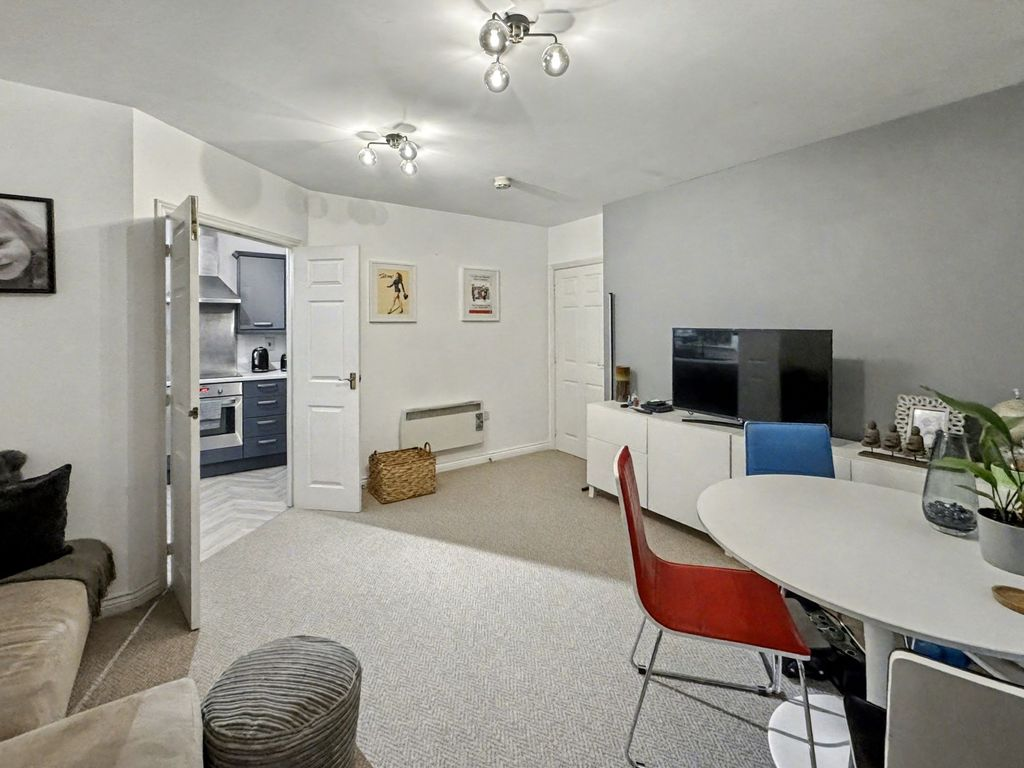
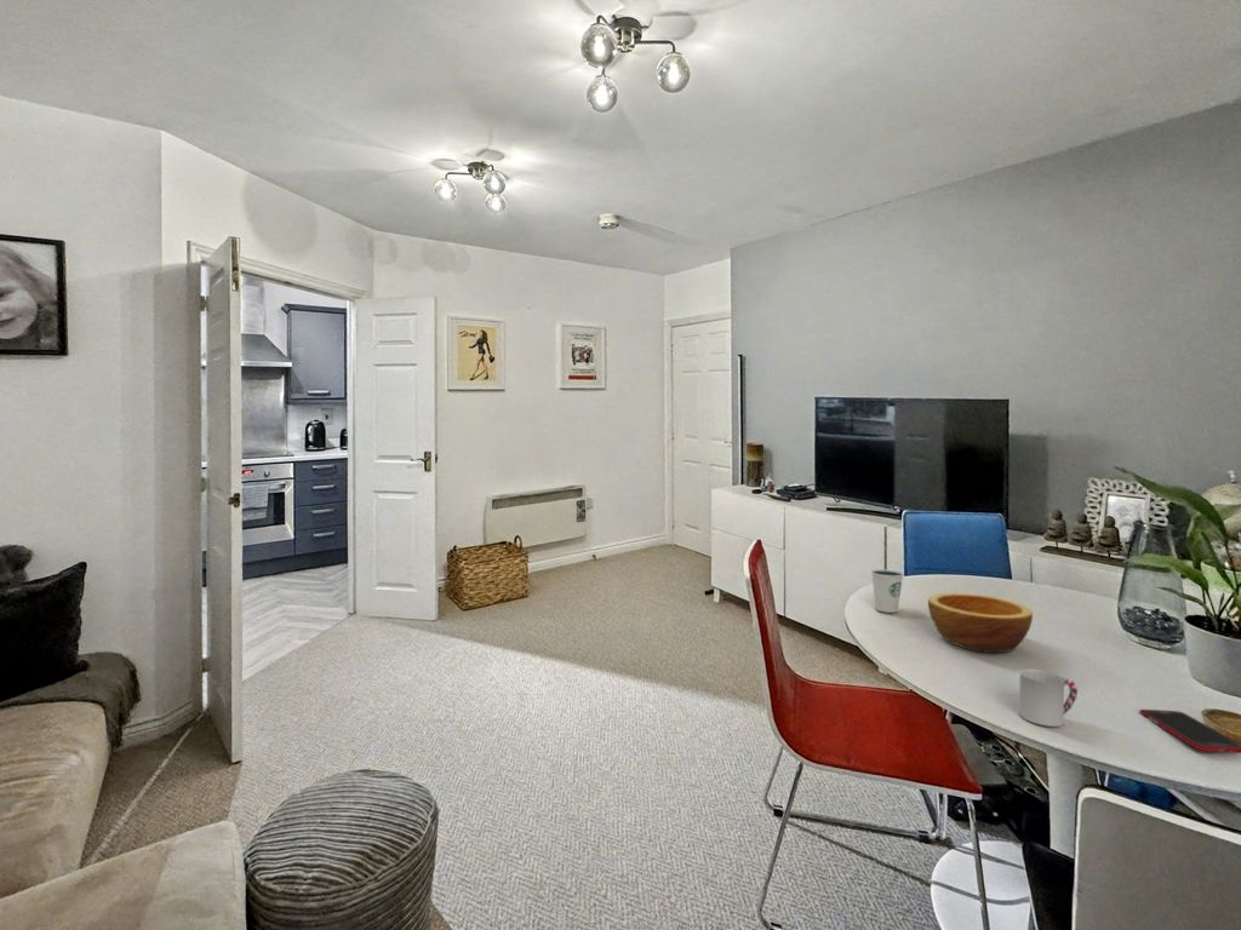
+ bowl (977, 622)
+ dixie cup (886, 591)
+ cup (1048, 696)
+ cell phone (1189, 729)
